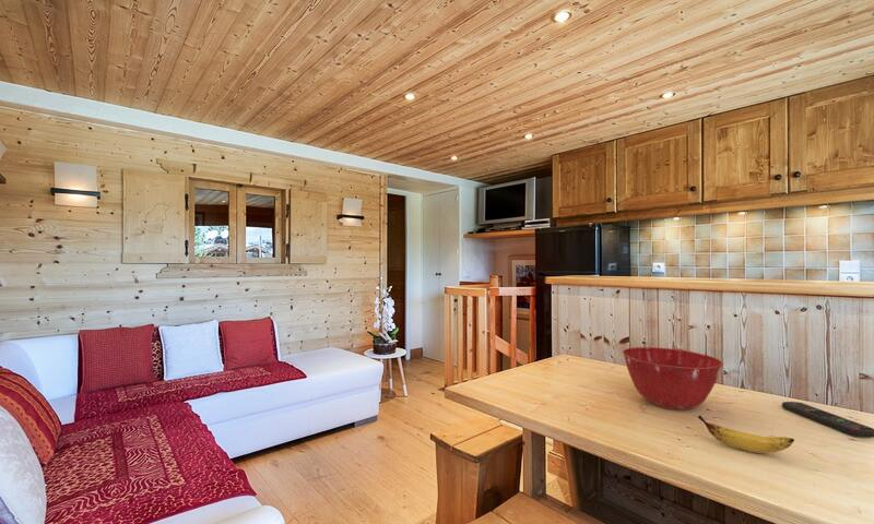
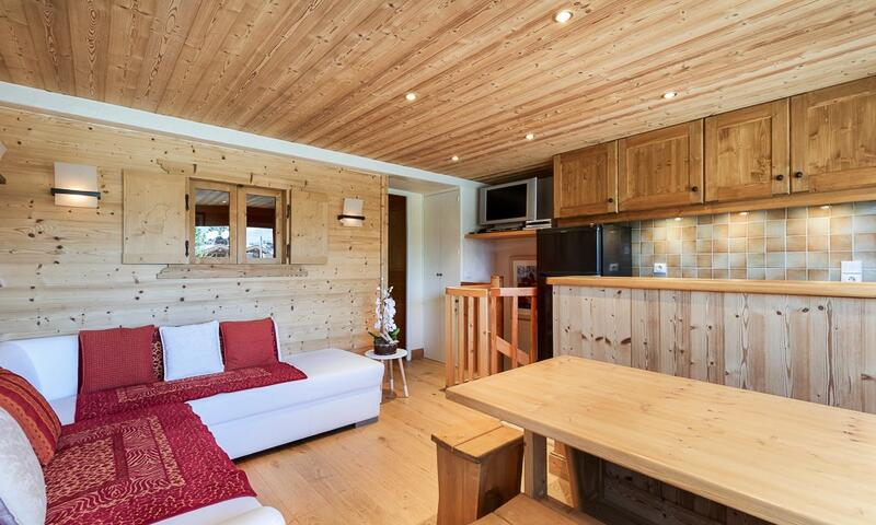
- remote control (825, 417)
- banana (743, 436)
- mixing bowl (670, 379)
